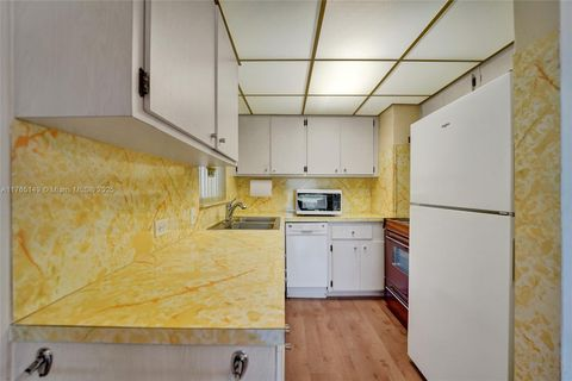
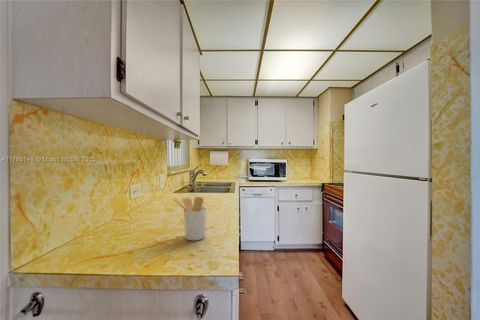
+ utensil holder (189, 216)
